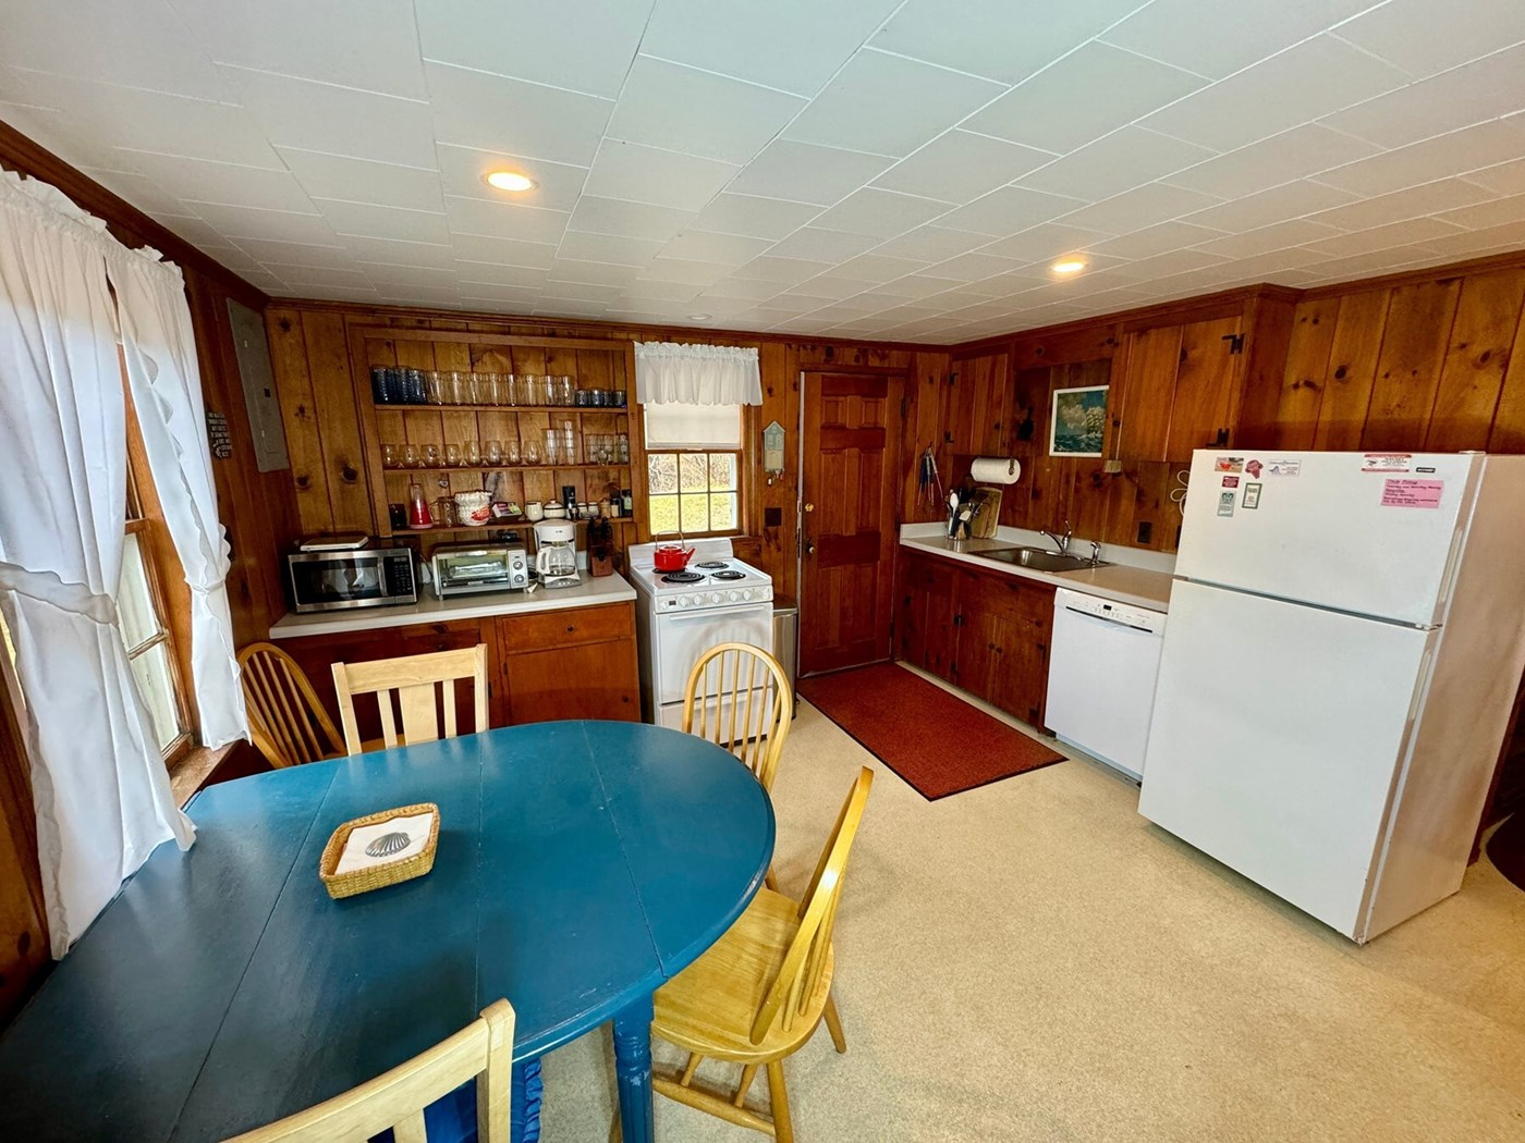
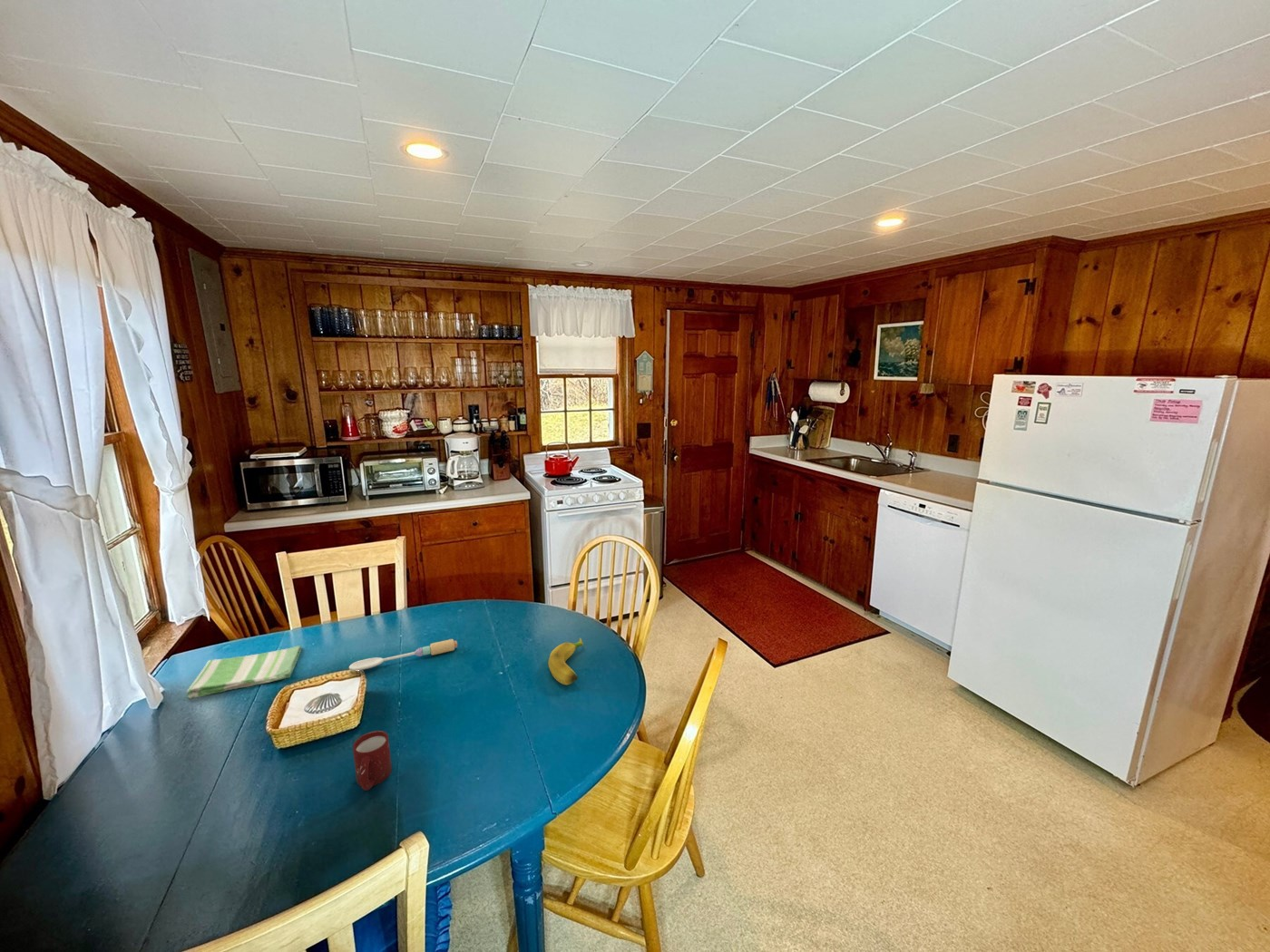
+ spoon (405, 655)
+ dish towel (248, 668)
+ banana (569, 656)
+ cup (370, 763)
